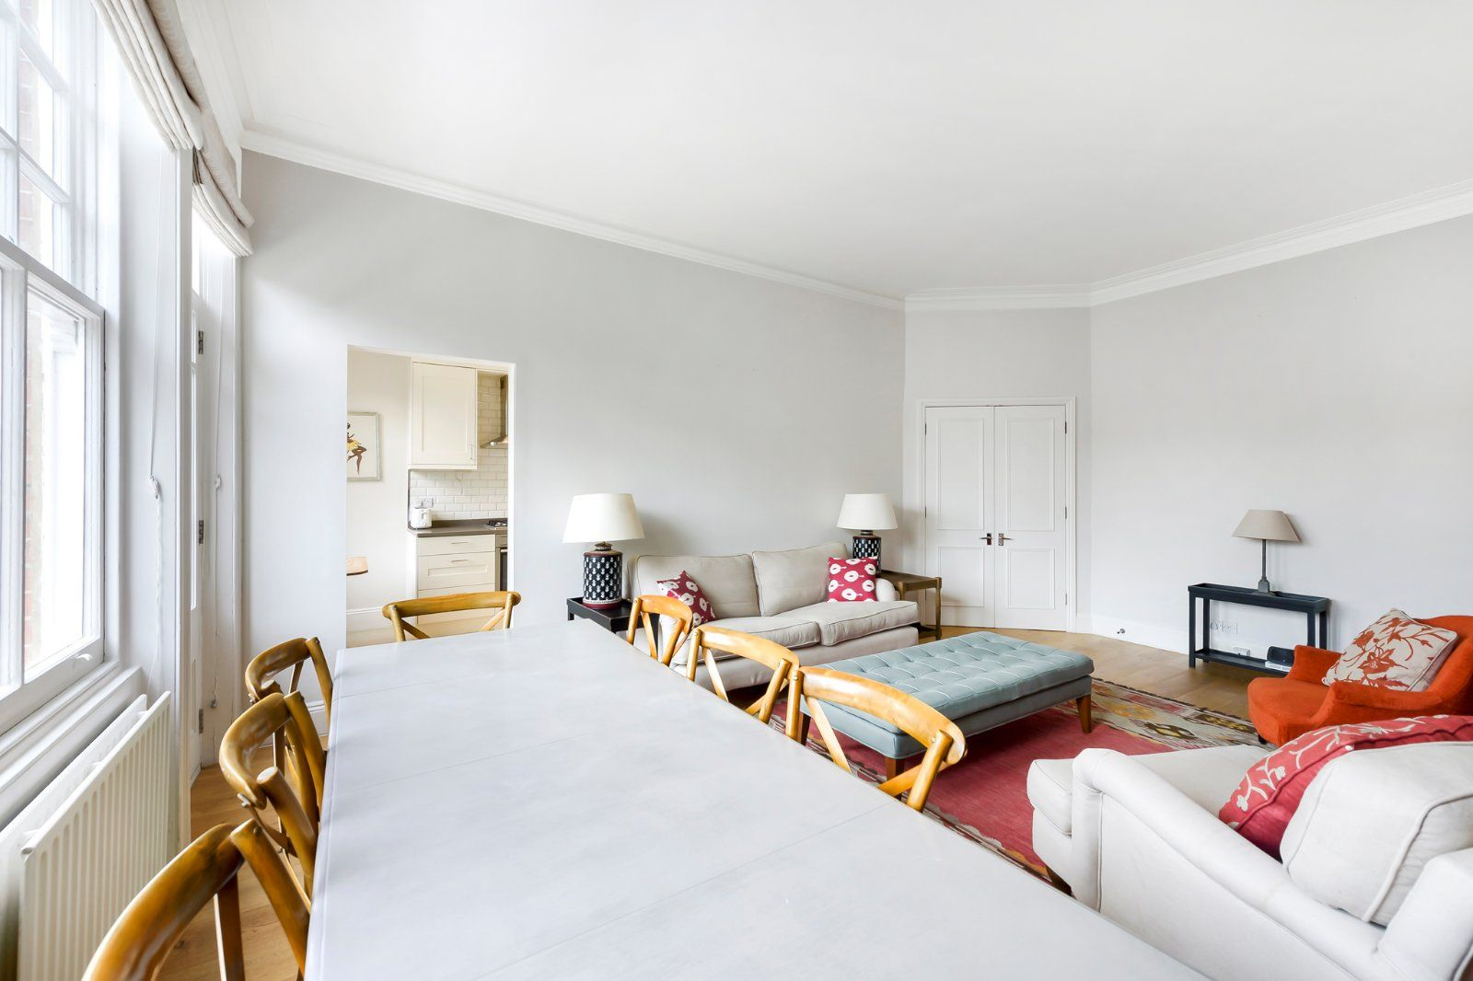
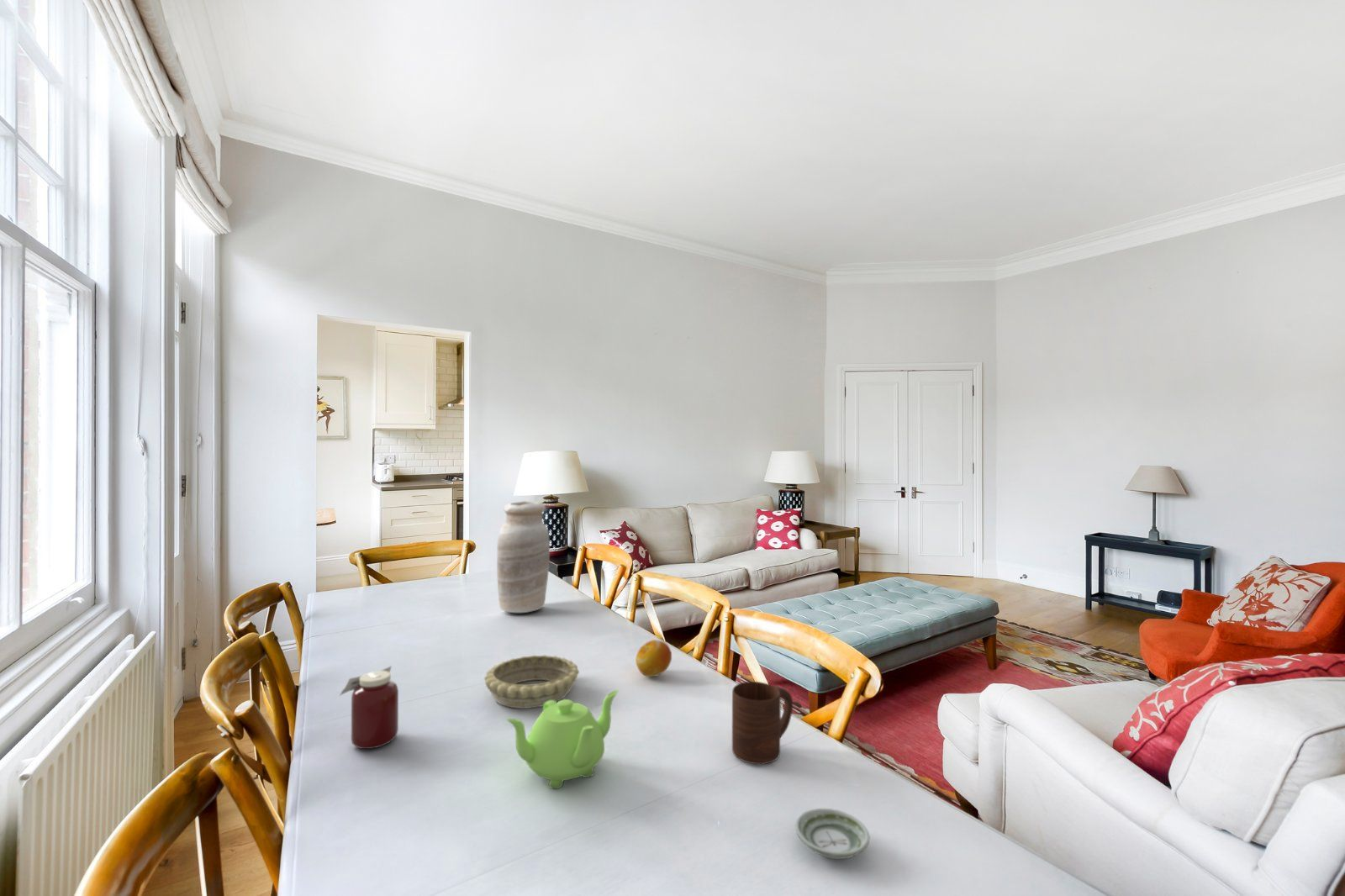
+ jar (372, 704)
+ fruit (653, 658)
+ decorative bowl (532, 679)
+ cup (760, 719)
+ teapot (567, 738)
+ vase (523, 556)
+ saucer (831, 837)
